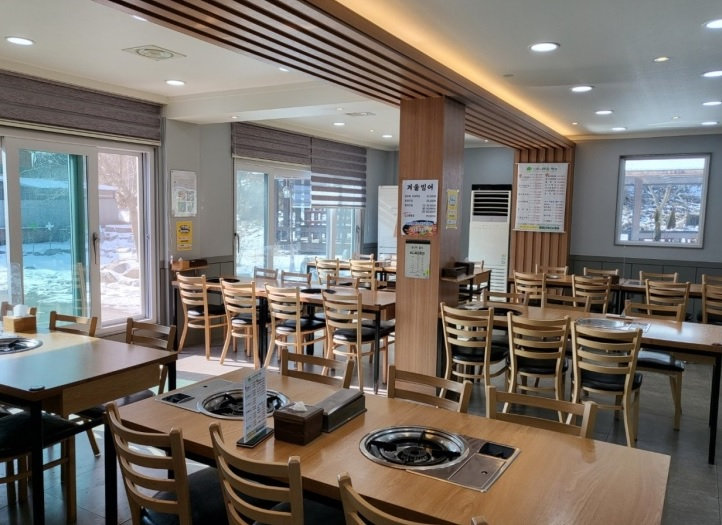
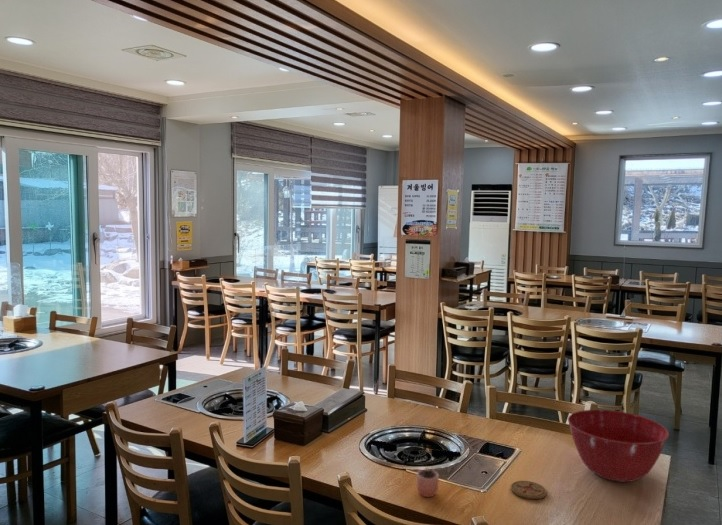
+ coaster (528, 489)
+ cocoa (428, 473)
+ mixing bowl (615, 448)
